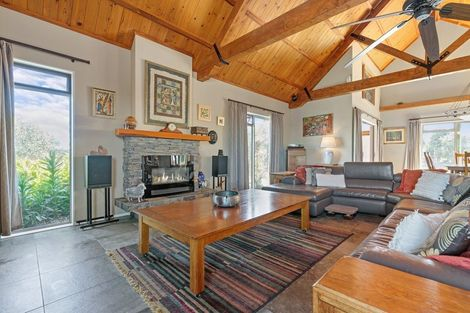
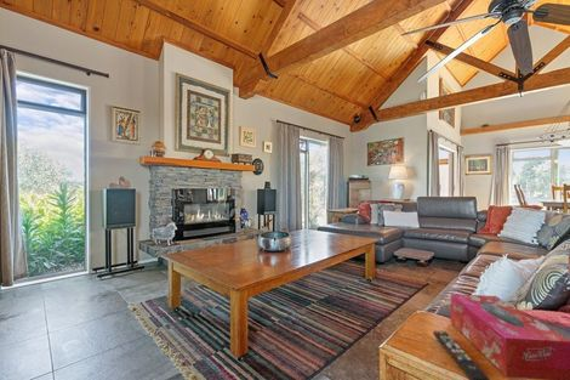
+ tissue box (500, 329)
+ remote control (457, 353)
